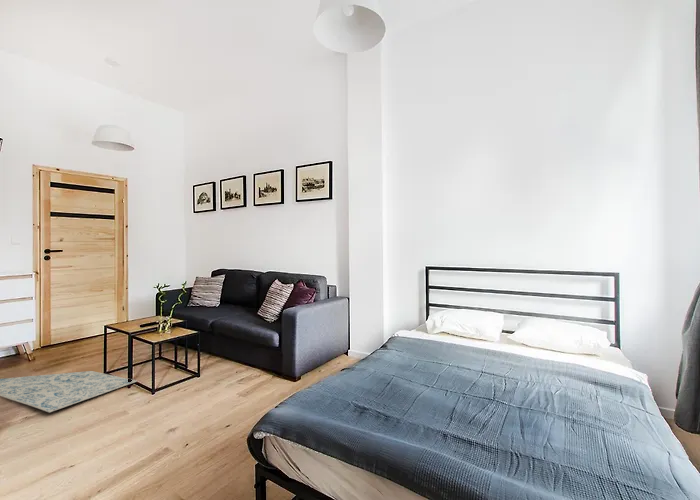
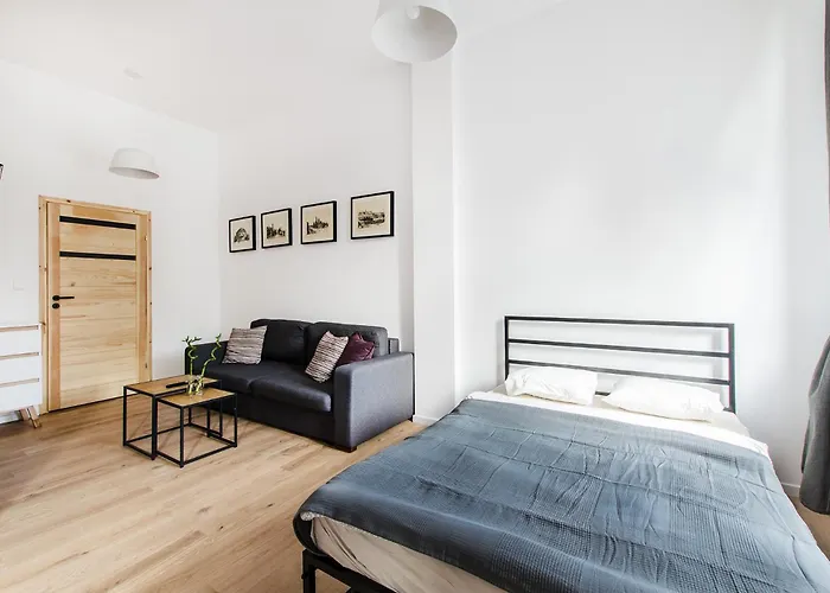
- rug (53, 382)
